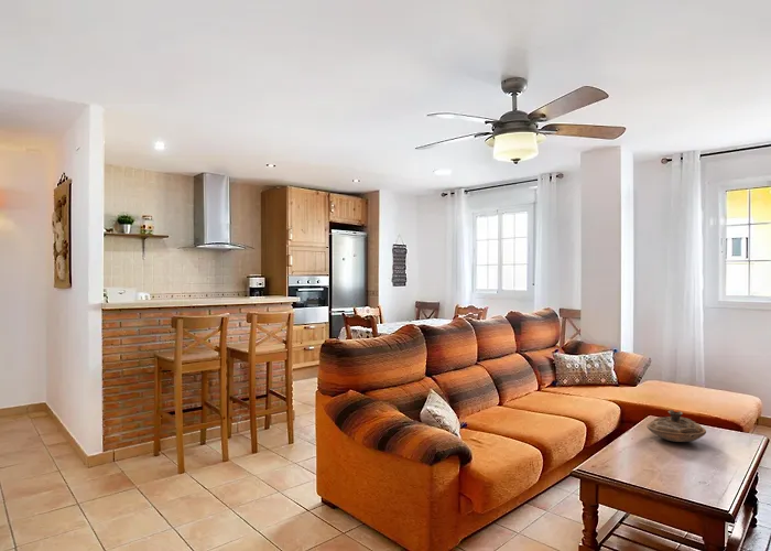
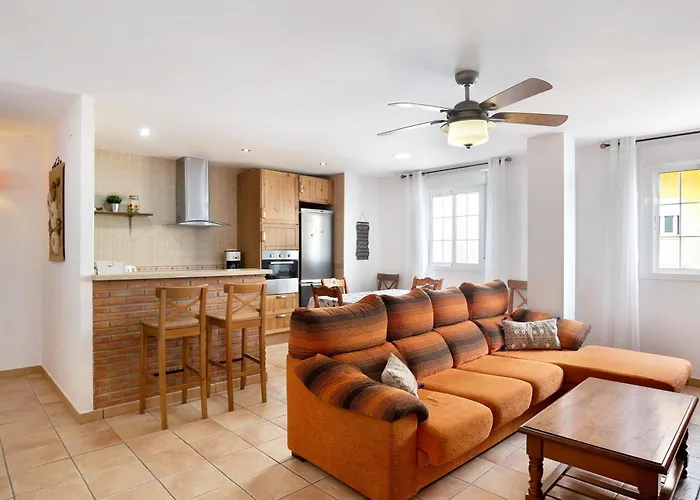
- decorative bowl (675, 425)
